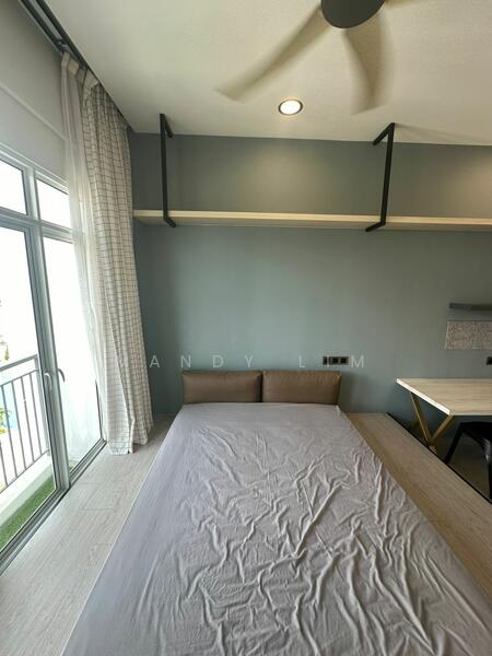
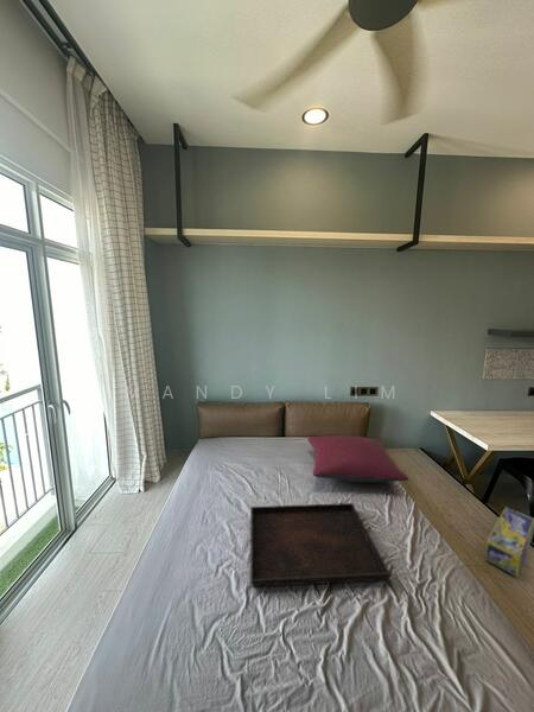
+ serving tray (310, 539)
+ box (510, 538)
+ pillow (350, 456)
